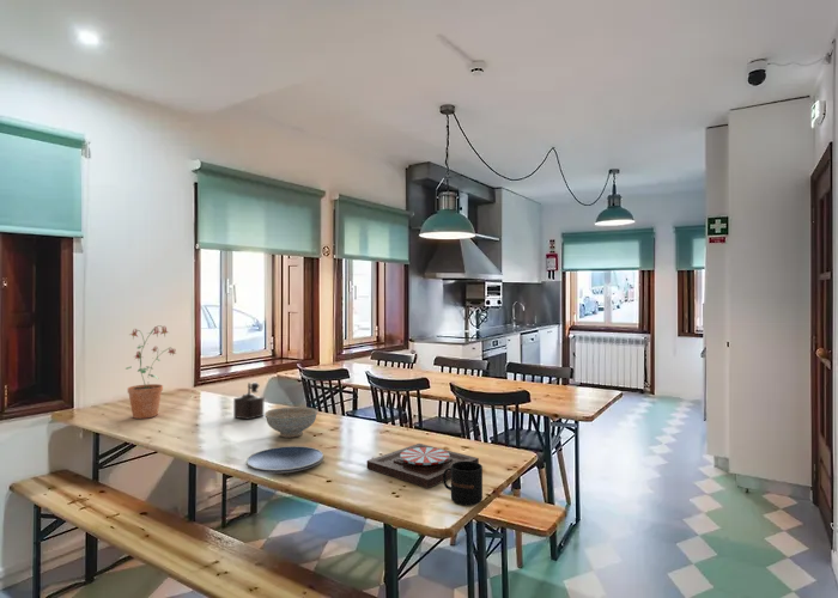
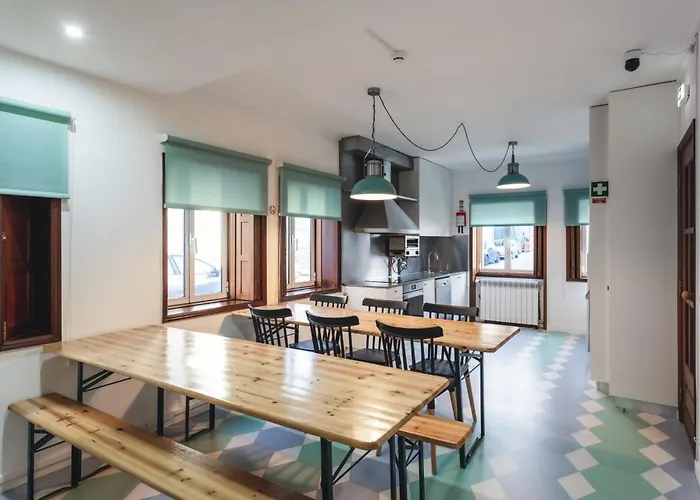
- pepper mill (251, 398)
- plate (285, 459)
- mug (462, 481)
- potted plant (146, 370)
- plate (423, 460)
- decorative bowl (291, 422)
